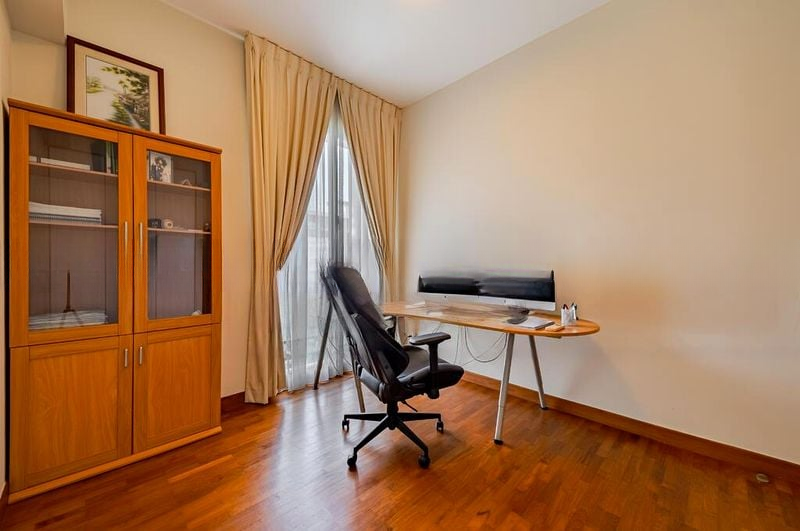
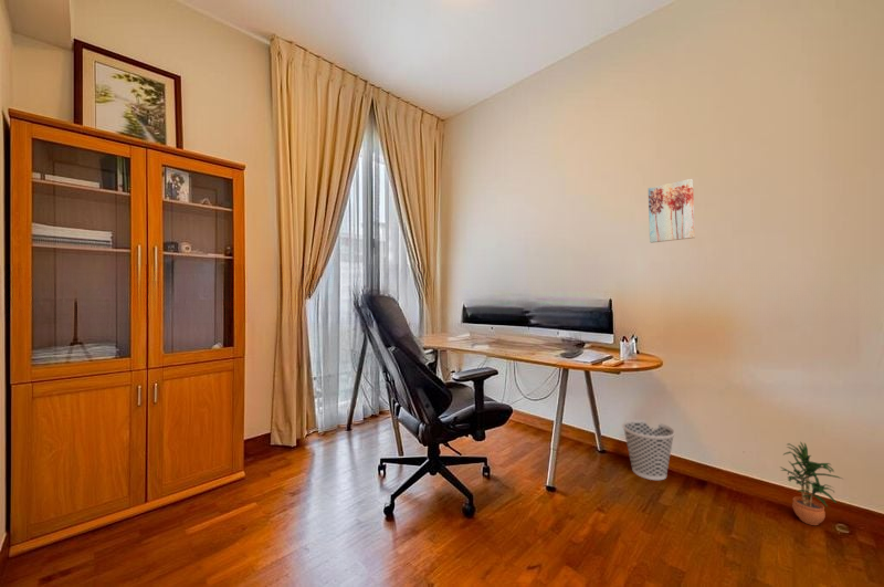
+ potted plant (810, 482)
+ wall art (671, 211)
+ wastebasket (648, 450)
